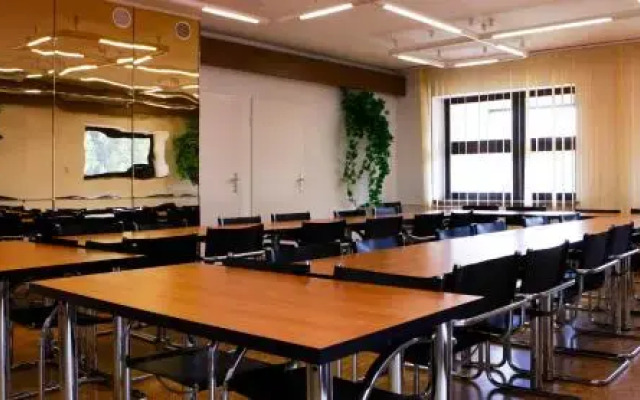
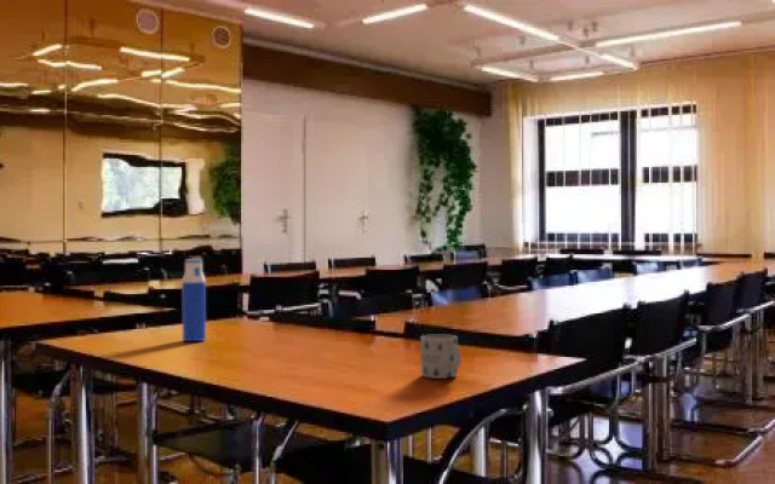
+ mug (443, 357)
+ water bottle (194, 299)
